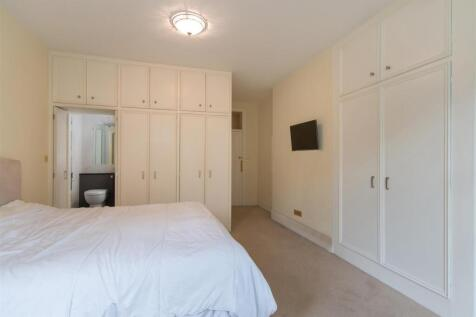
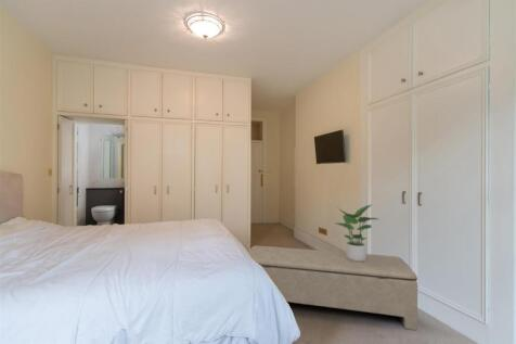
+ bench (321, 280)
+ potted plant (351, 230)
